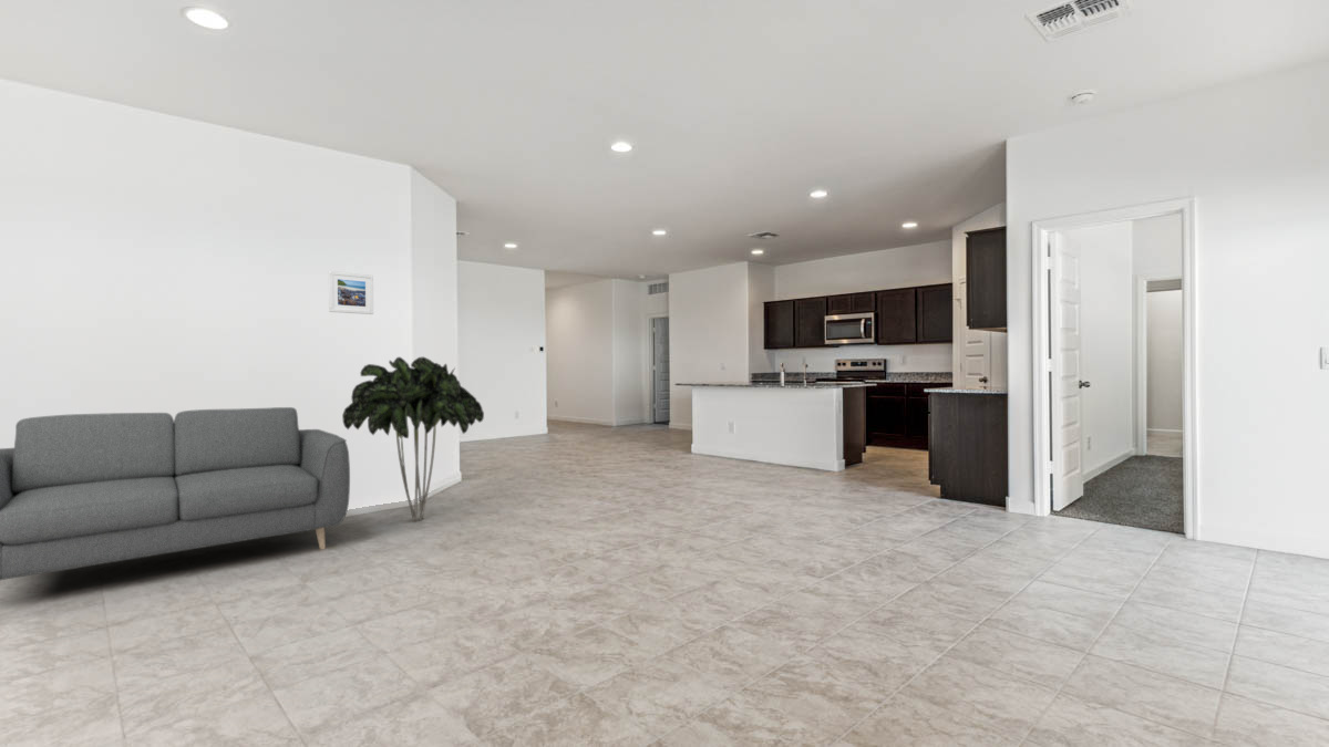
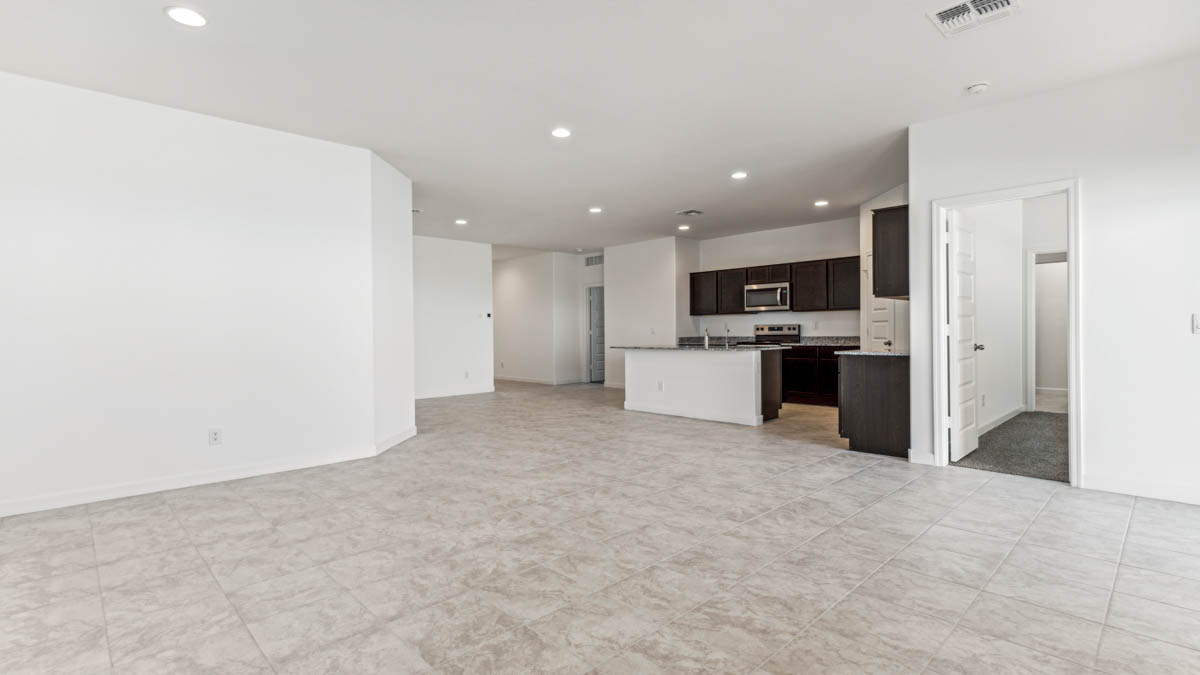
- sofa (175, 487)
- indoor plant (415, 438)
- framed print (351, 292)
